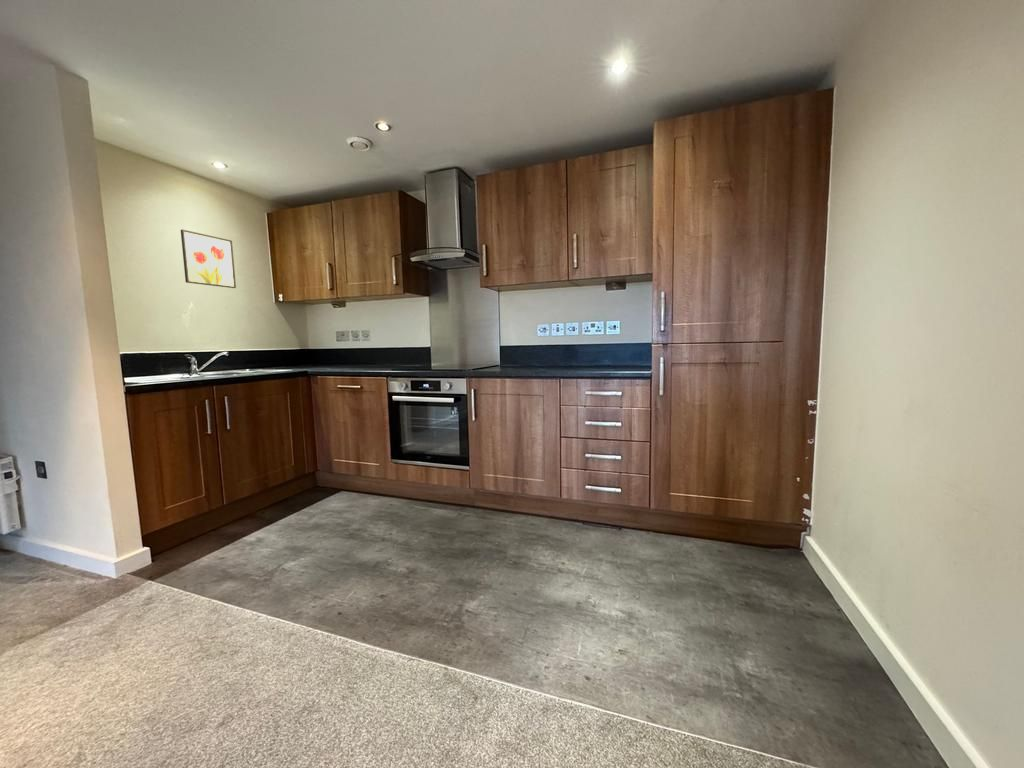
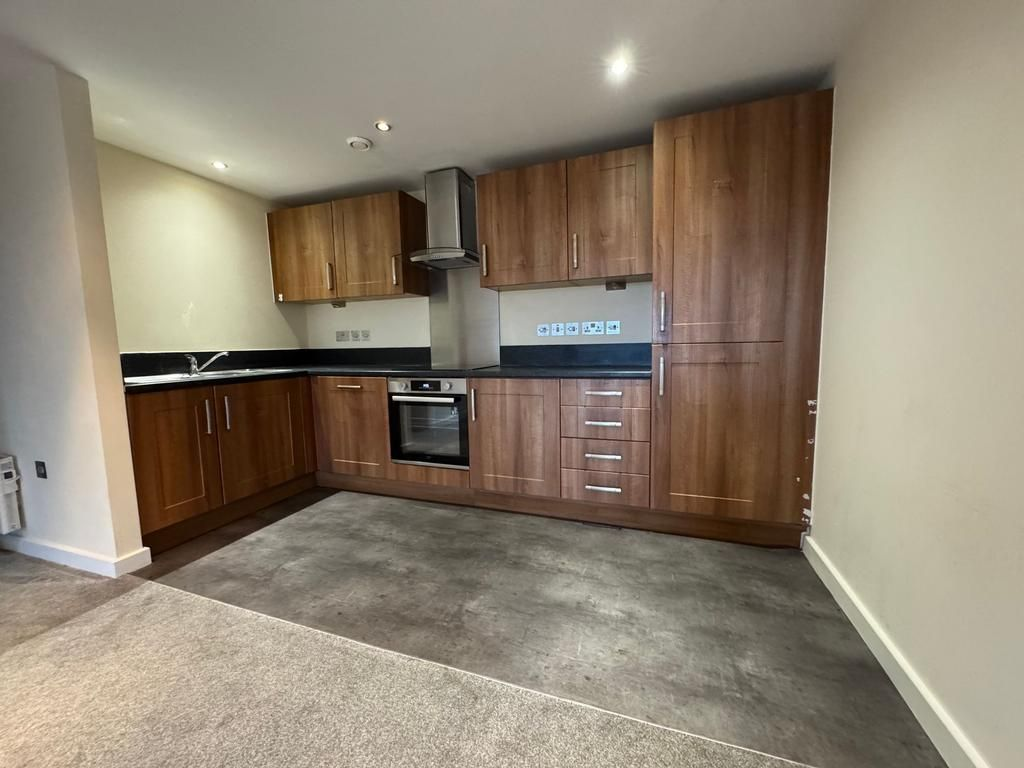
- wall art (209, 260)
